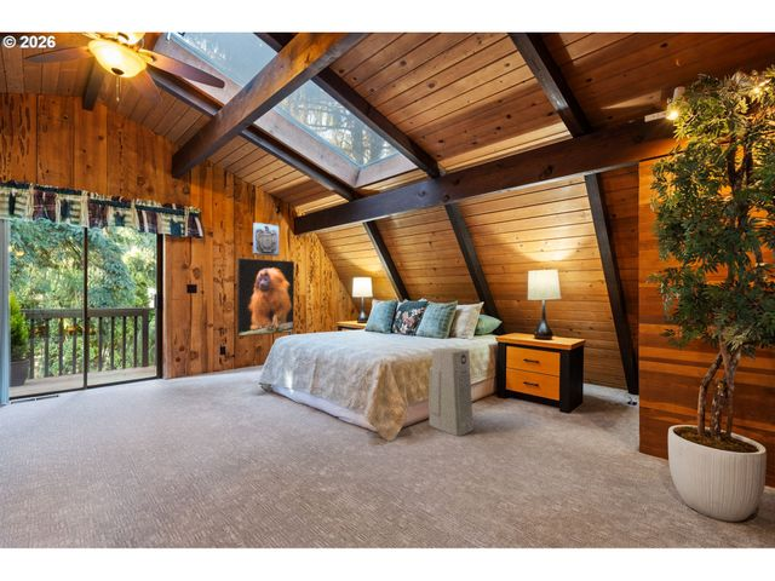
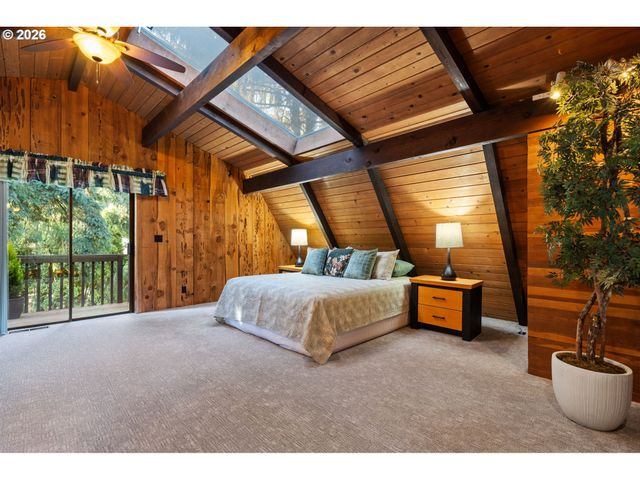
- wall sculpture (266, 240)
- air purifier (449, 387)
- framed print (266, 297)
